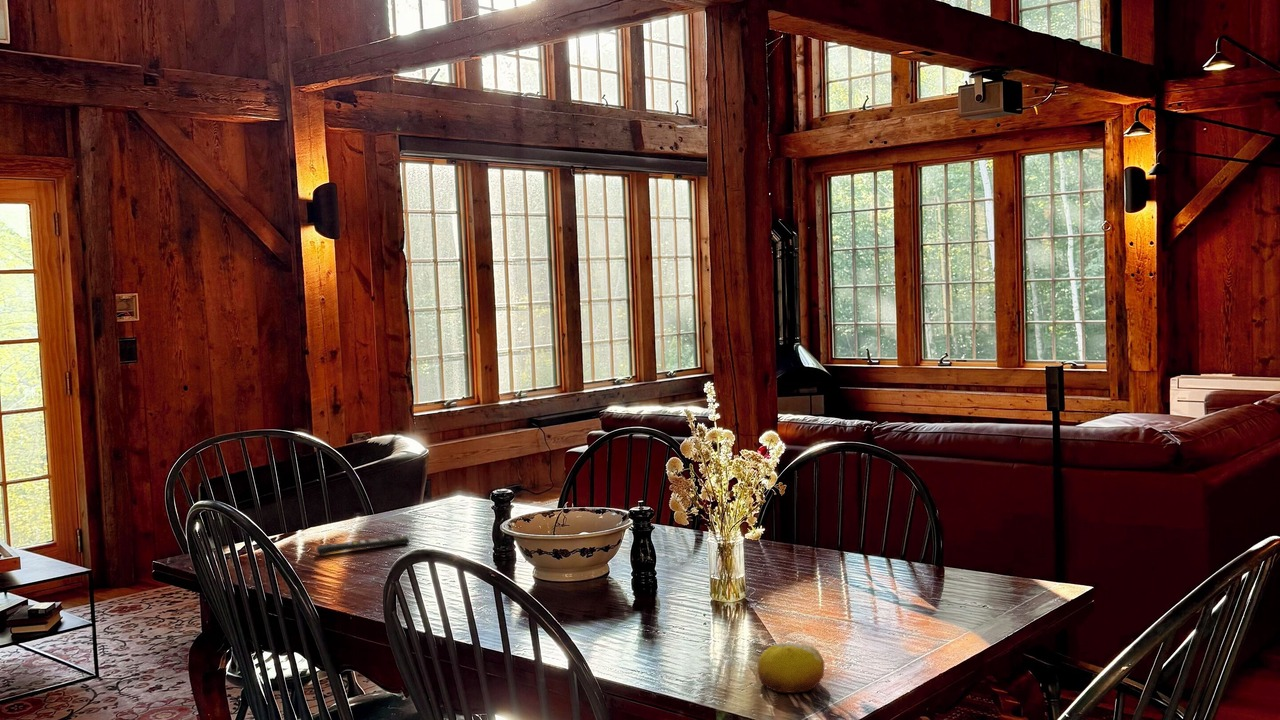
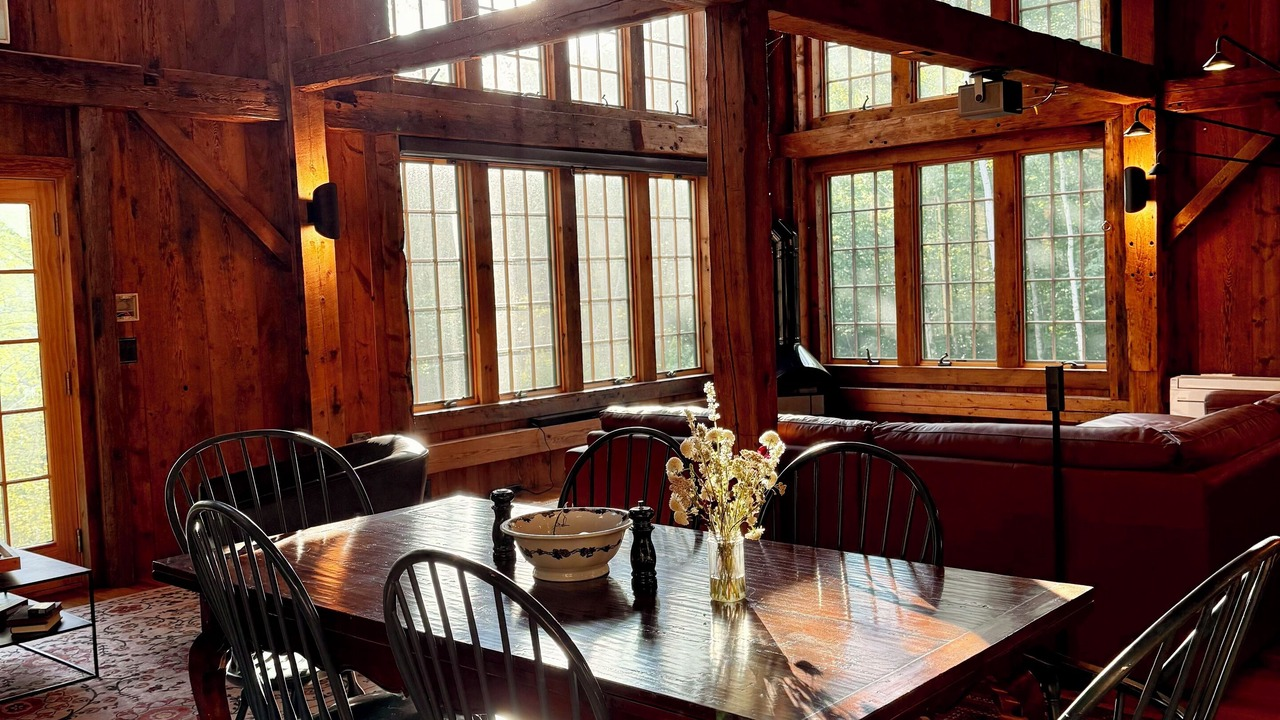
- fruit (791, 663)
- remote control (363, 545)
